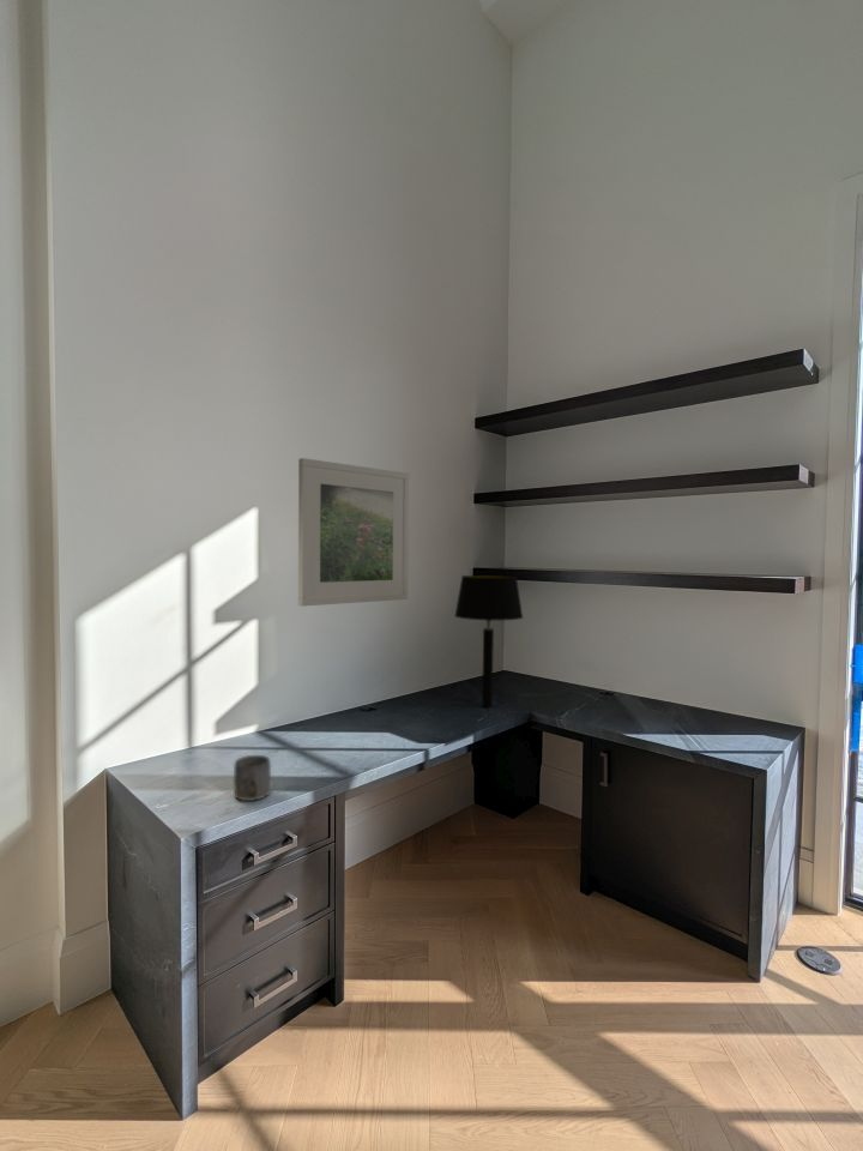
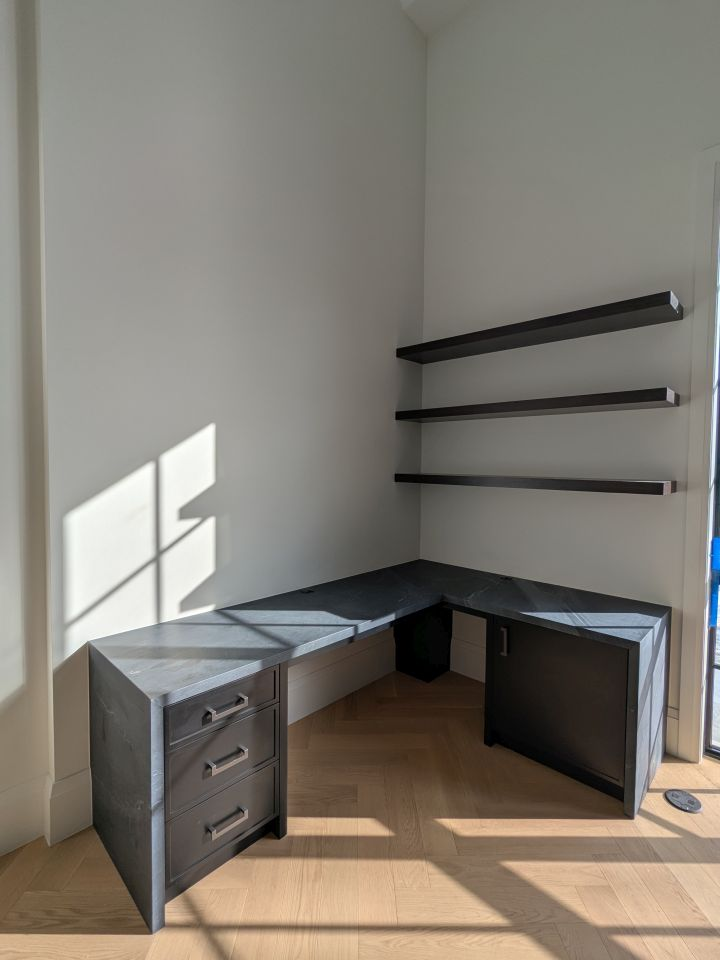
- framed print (357, 534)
- mug (253, 779)
- table lamp (488, 640)
